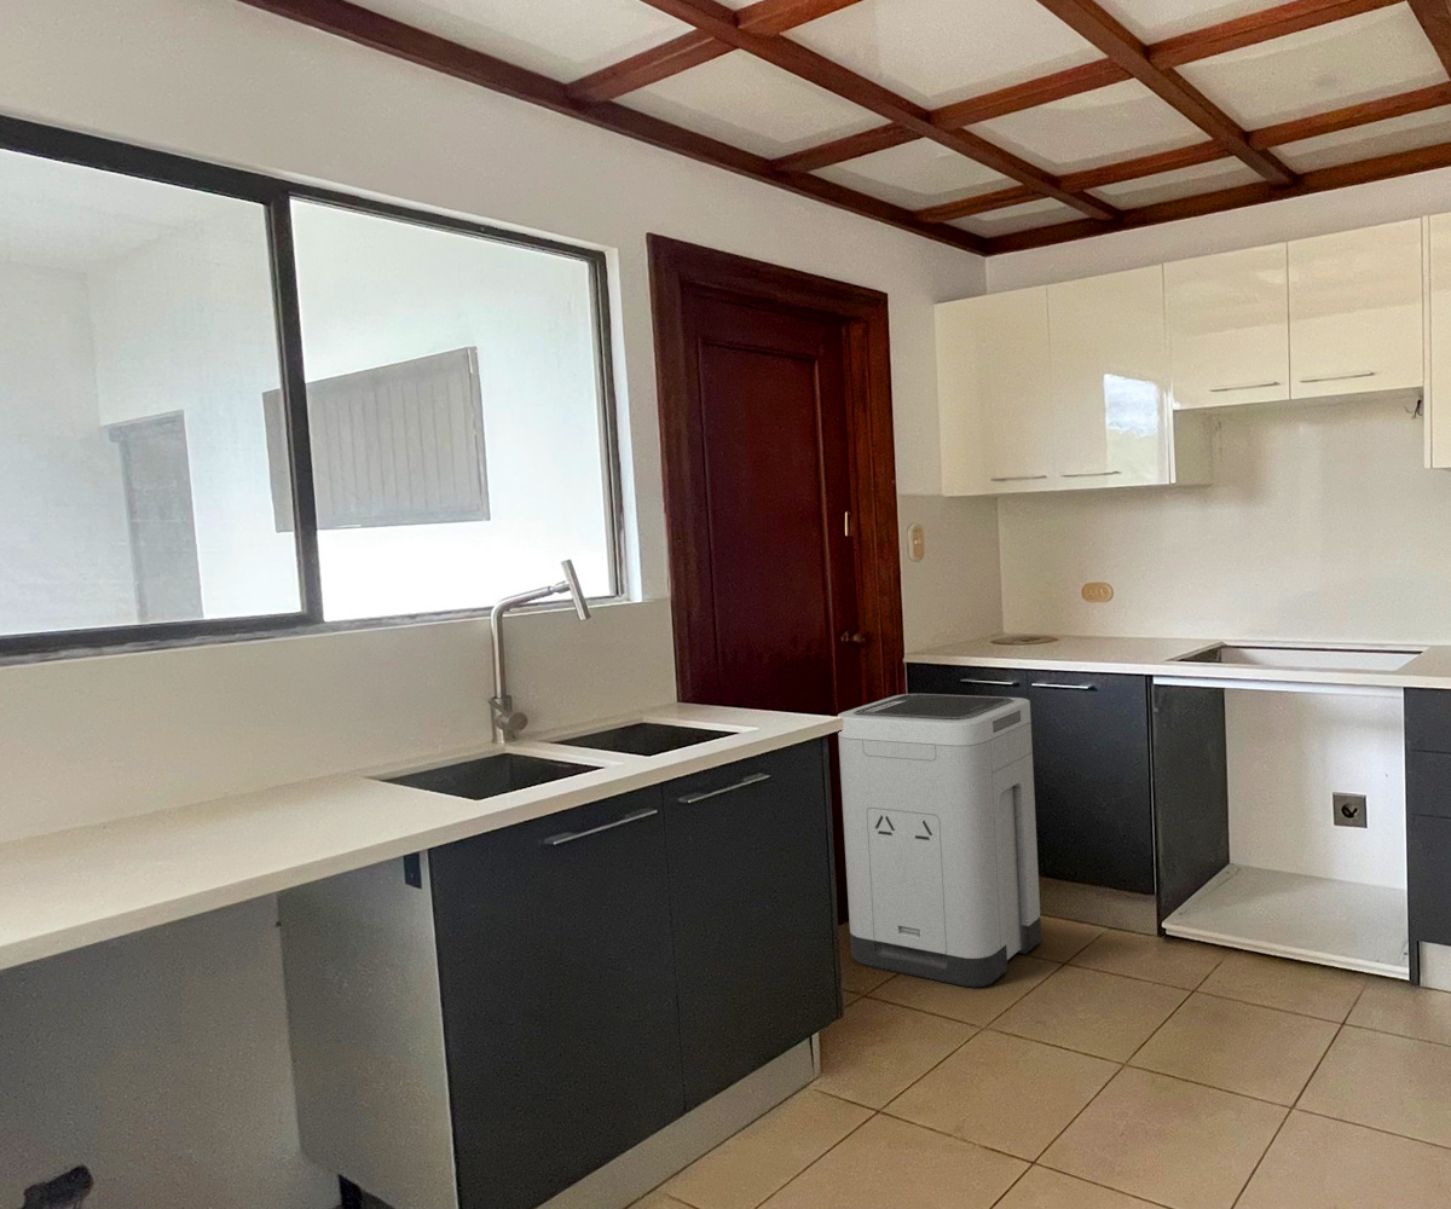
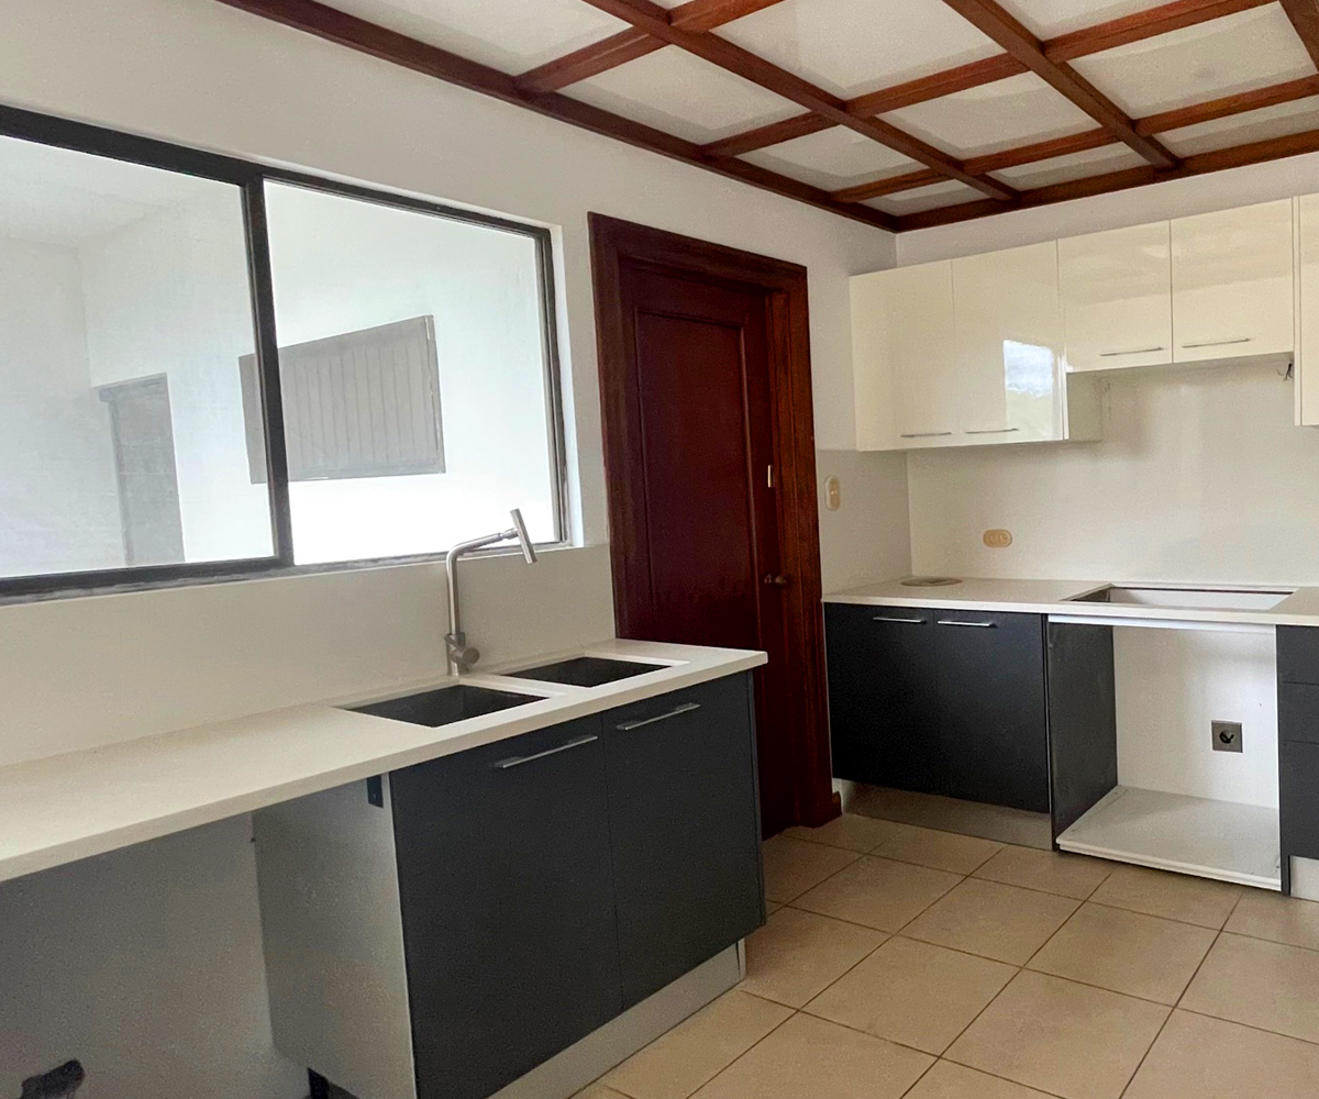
- trash can (940, 828)
